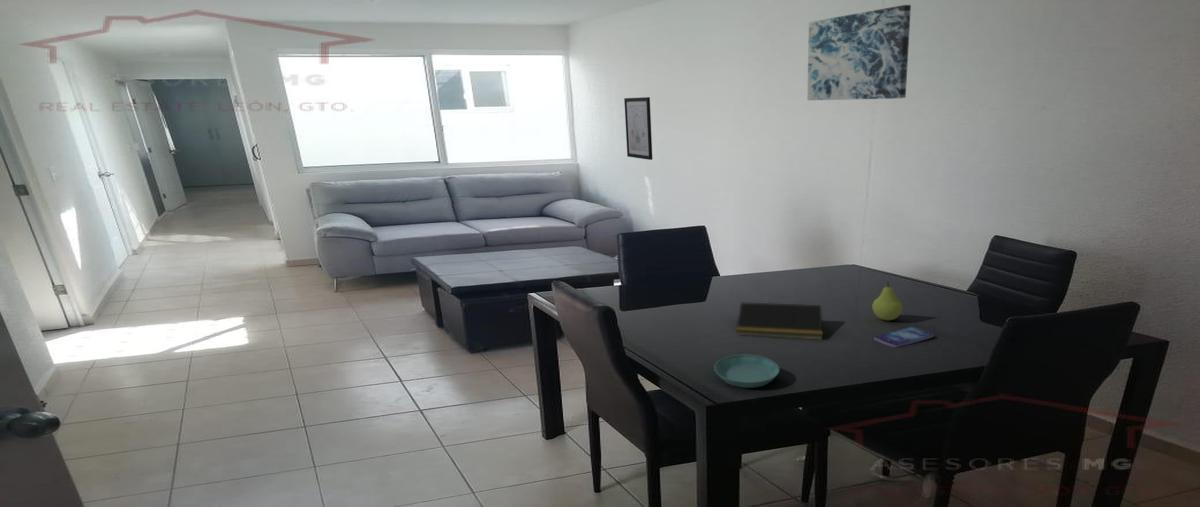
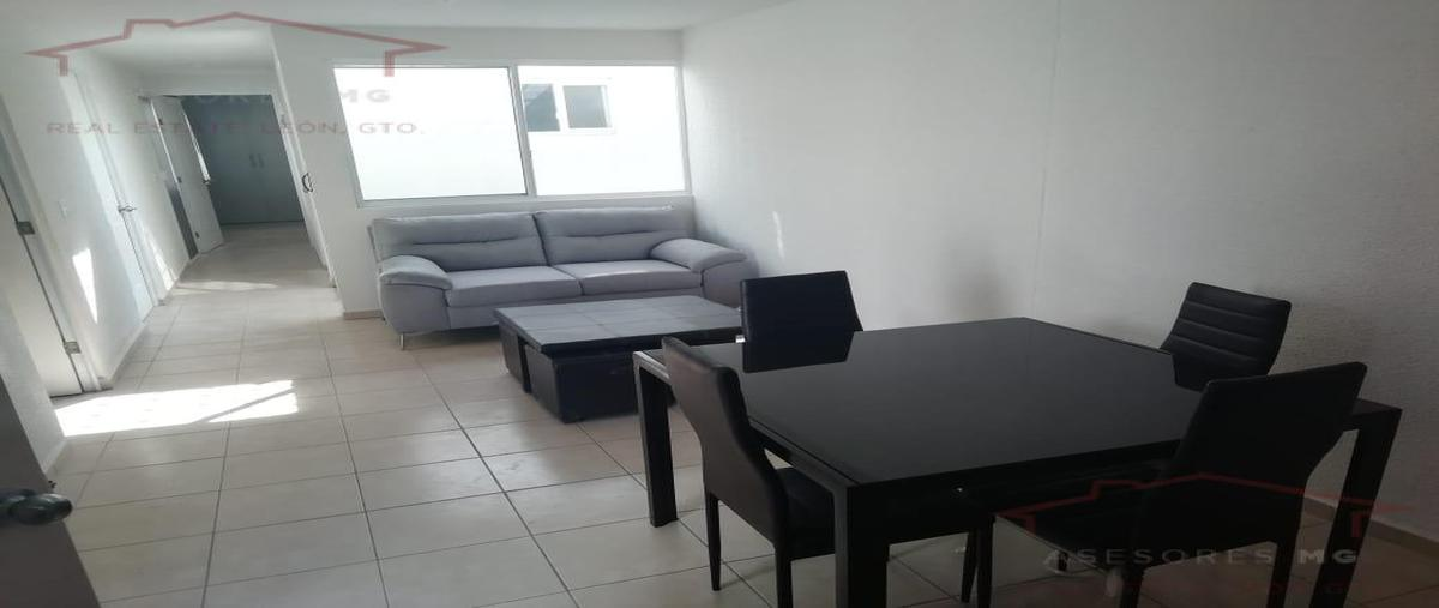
- notepad (779, 320)
- saucer (746, 372)
- smartphone (903, 337)
- fruit (887, 300)
- wall art (638, 128)
- wall art (854, 57)
